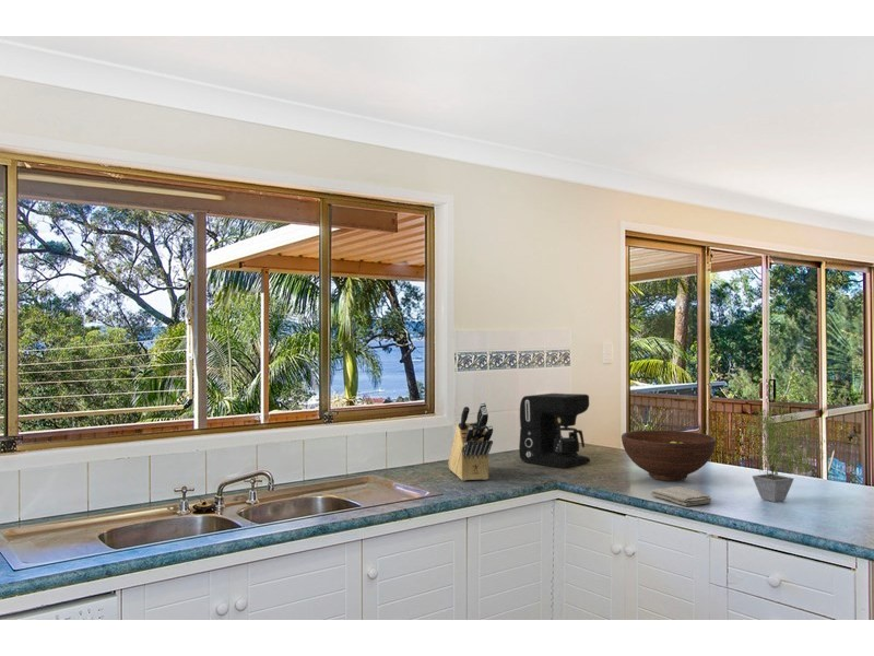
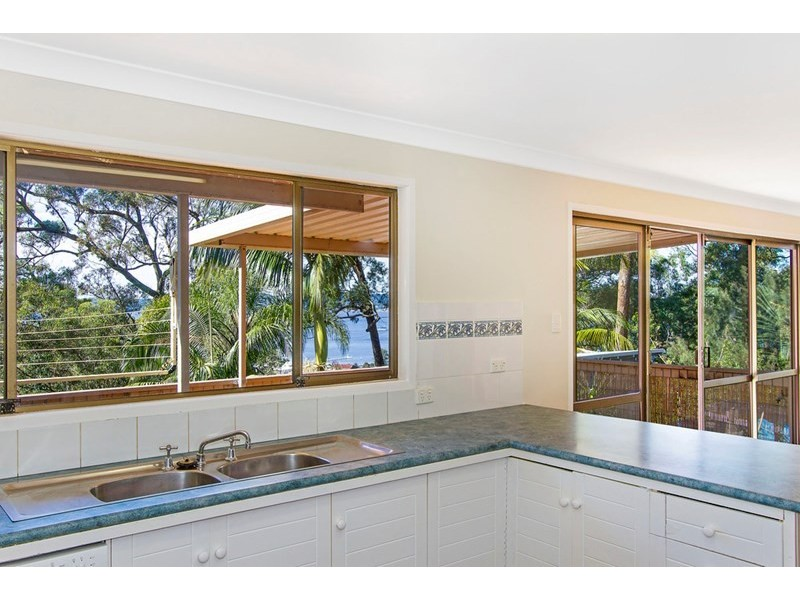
- knife block (470, 437)
- washcloth (681, 495)
- potted plant (781, 448)
- fruit bowl (668, 457)
- coffee maker (556, 427)
